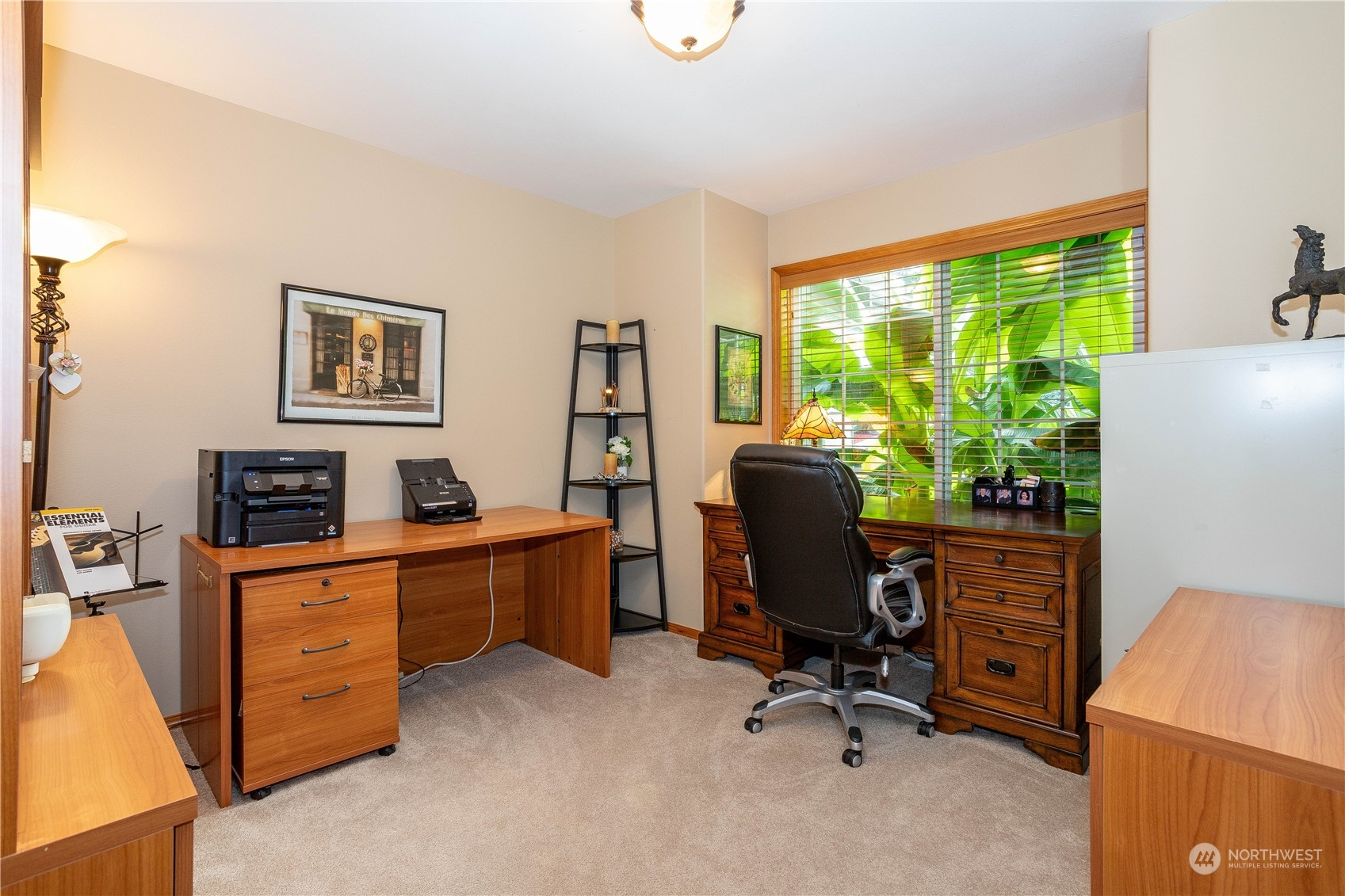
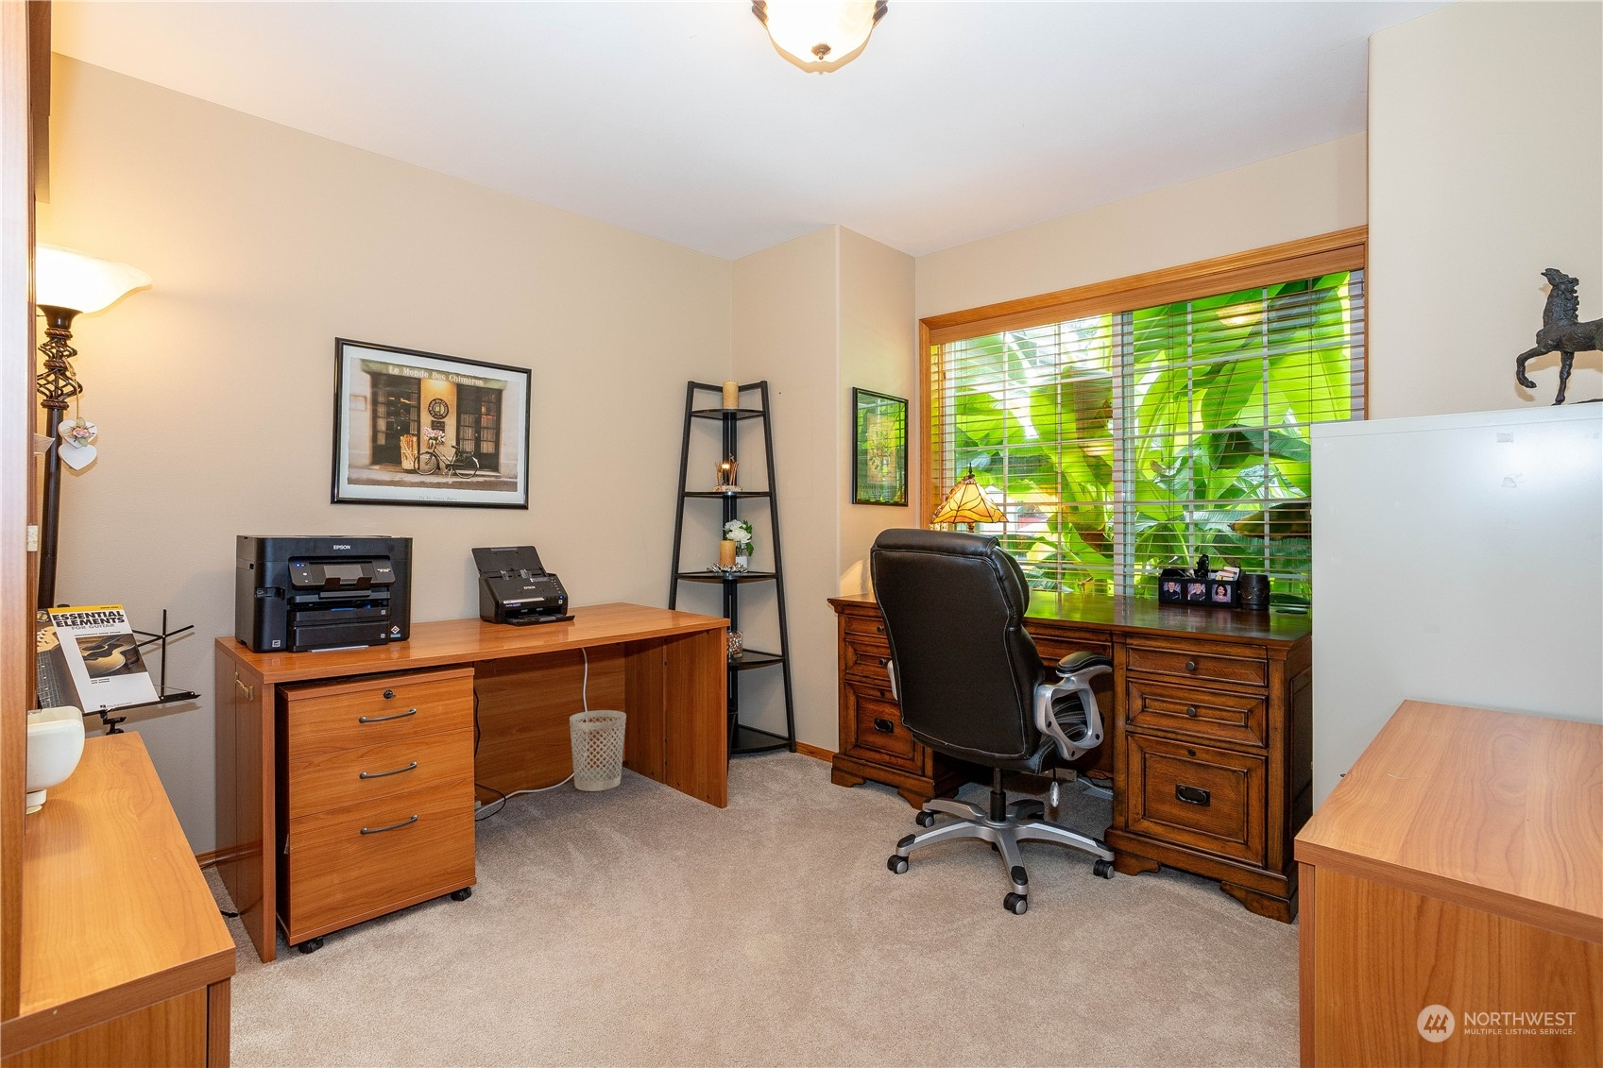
+ wastebasket (598, 750)
